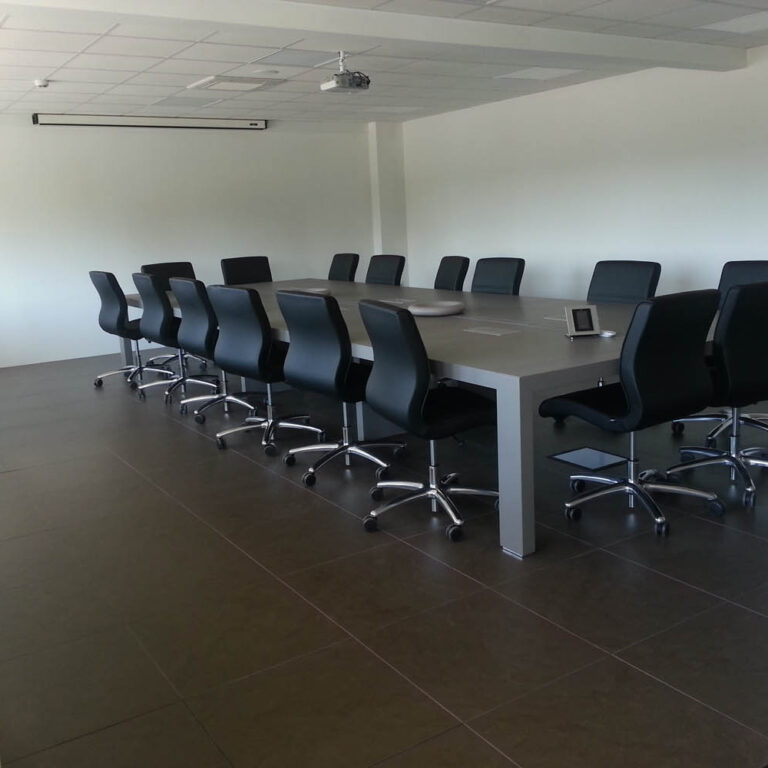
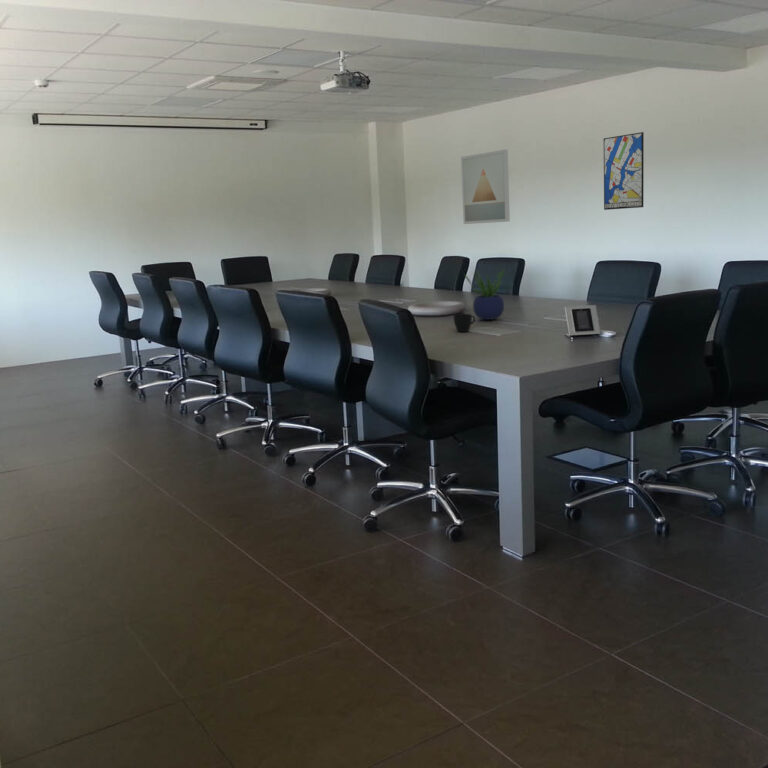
+ potted plant (485, 293)
+ cup (464, 323)
+ wall art (623, 172)
+ wall art (484, 188)
